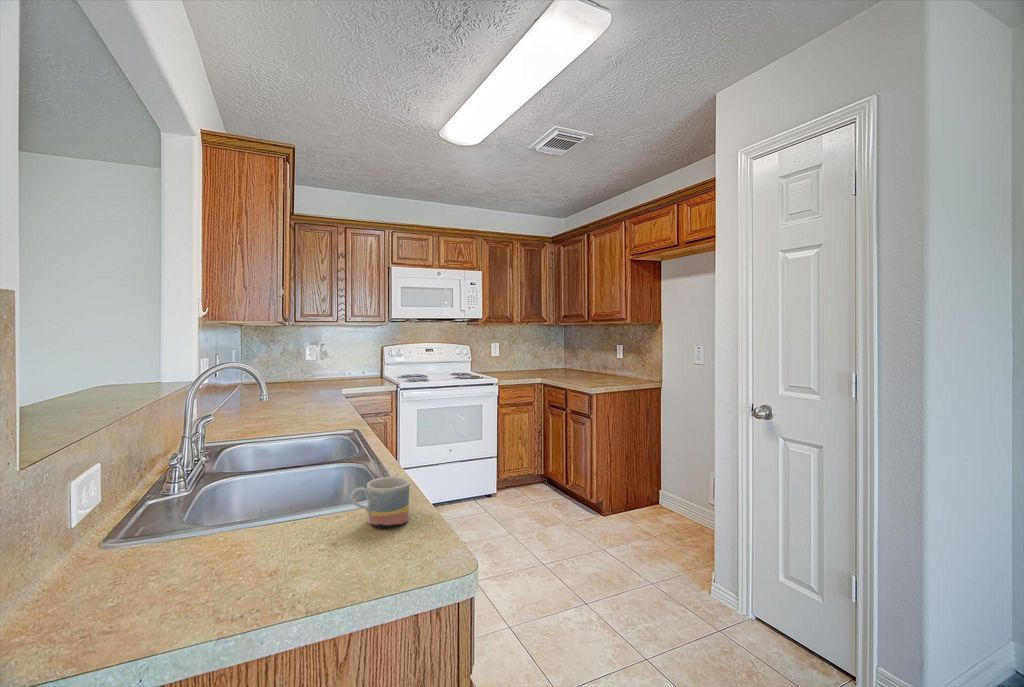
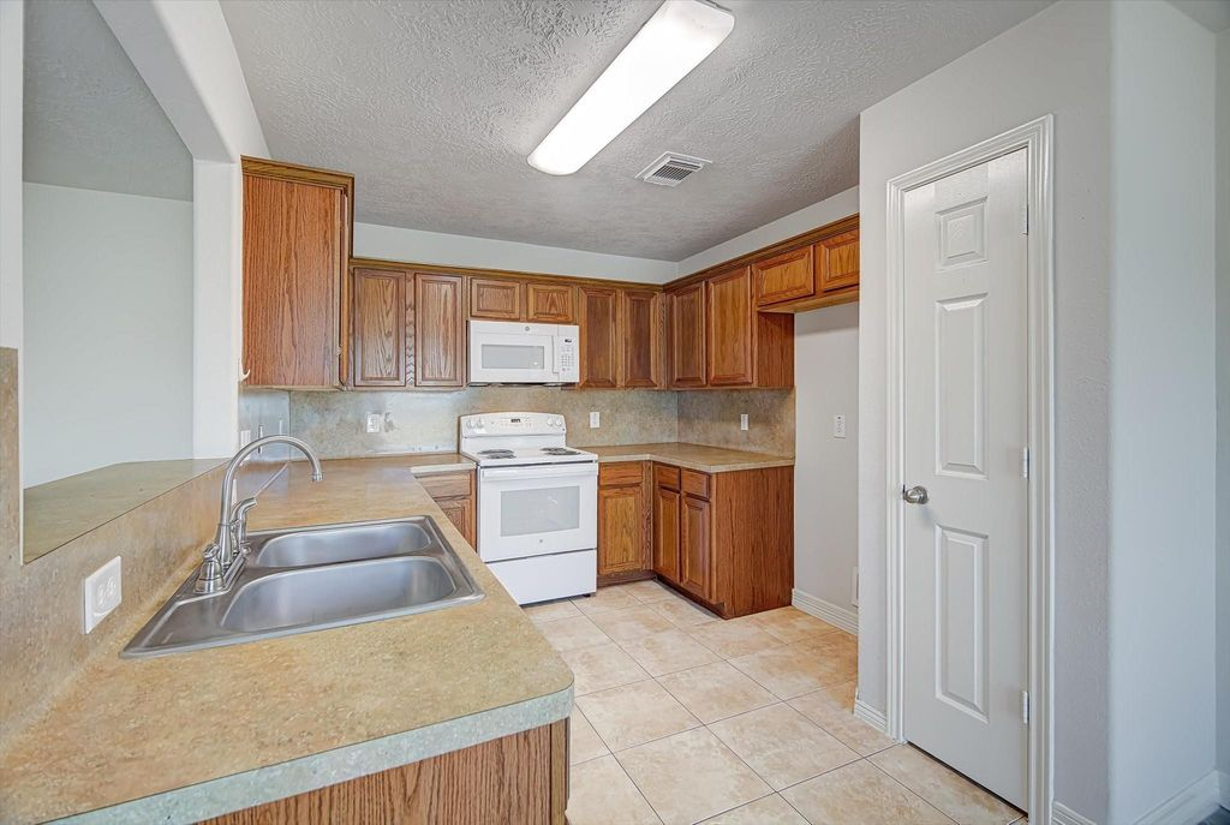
- mug (380, 503)
